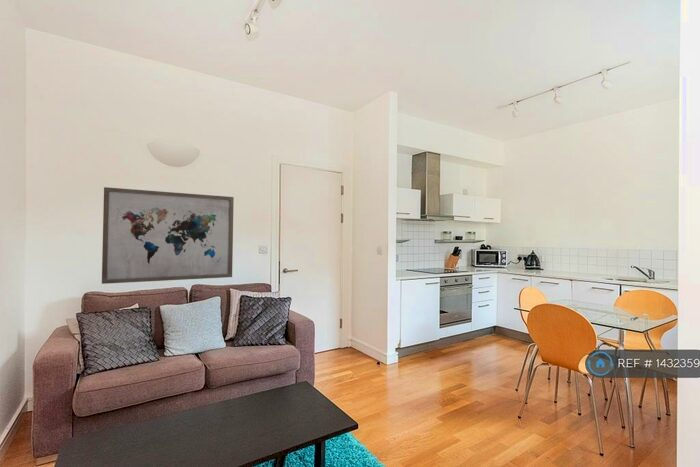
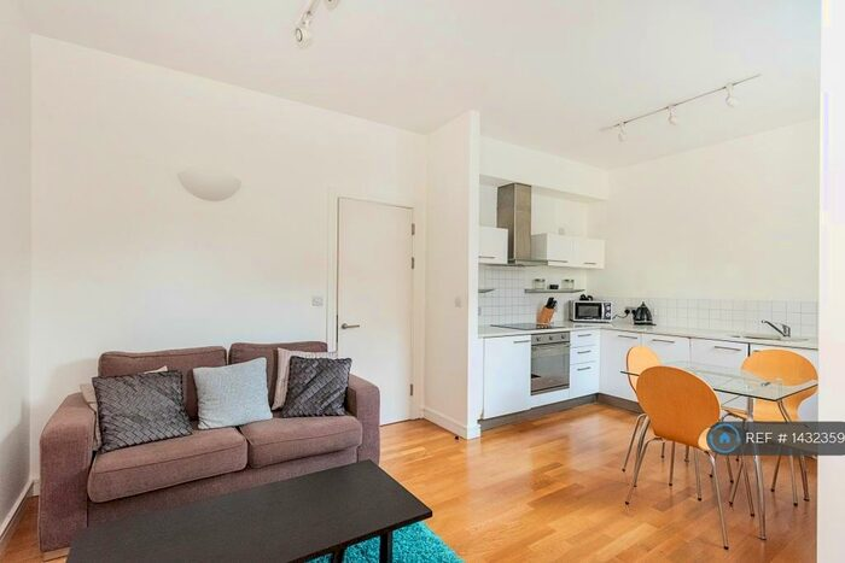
- wall art (173, 236)
